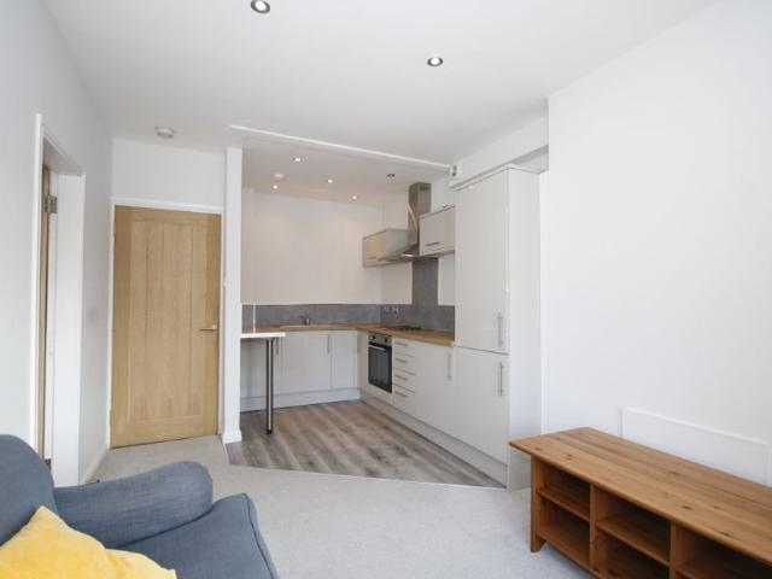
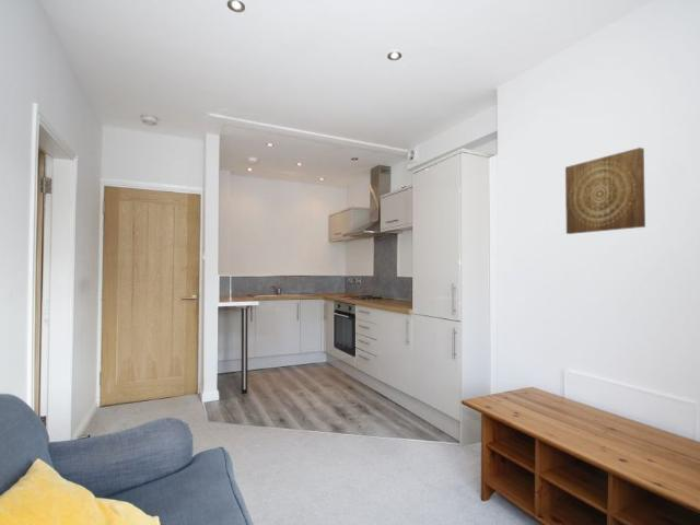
+ wall art (602, 194)
